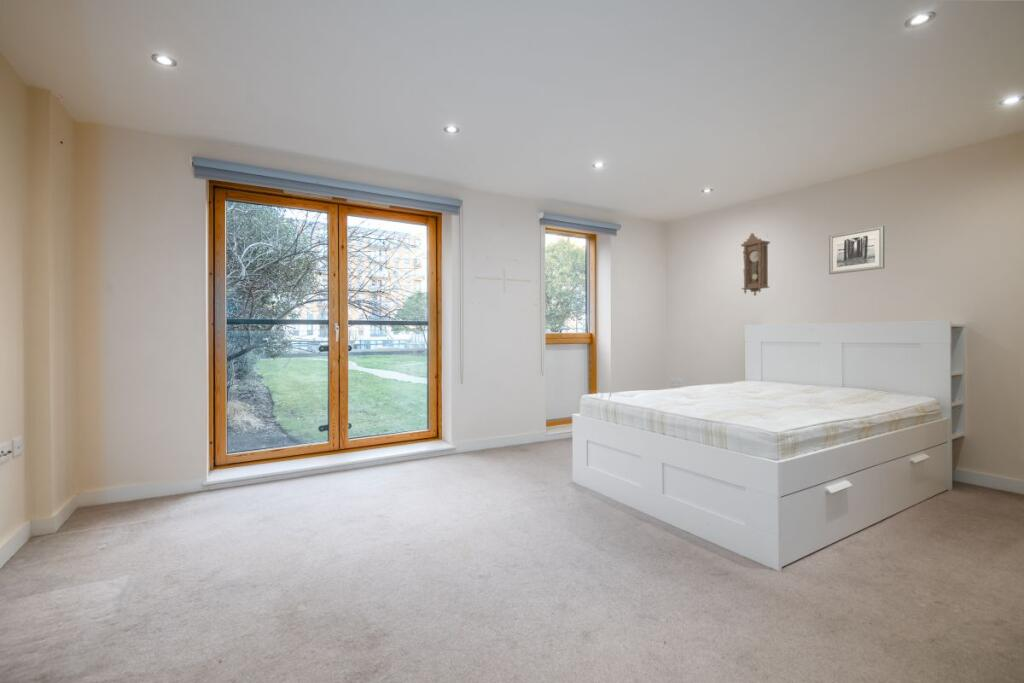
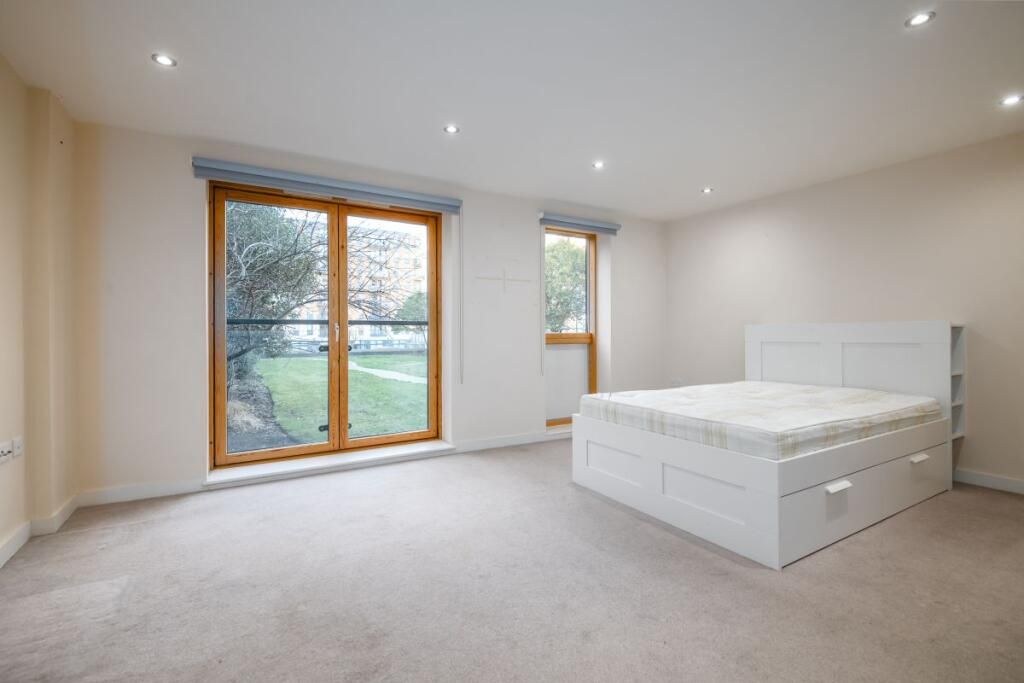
- pendulum clock (755, 264)
- wall art (855, 251)
